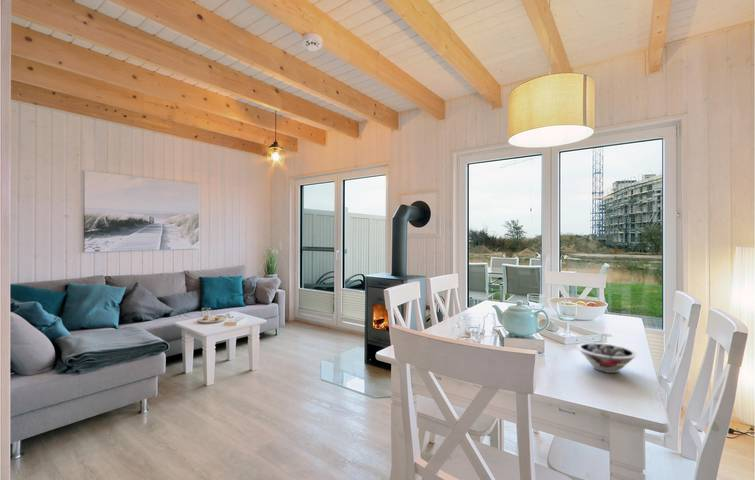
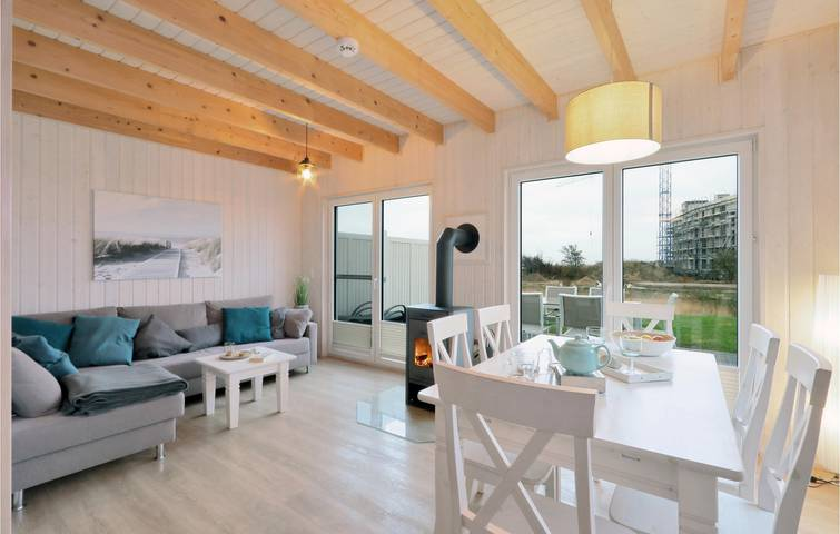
- bowl (604, 353)
